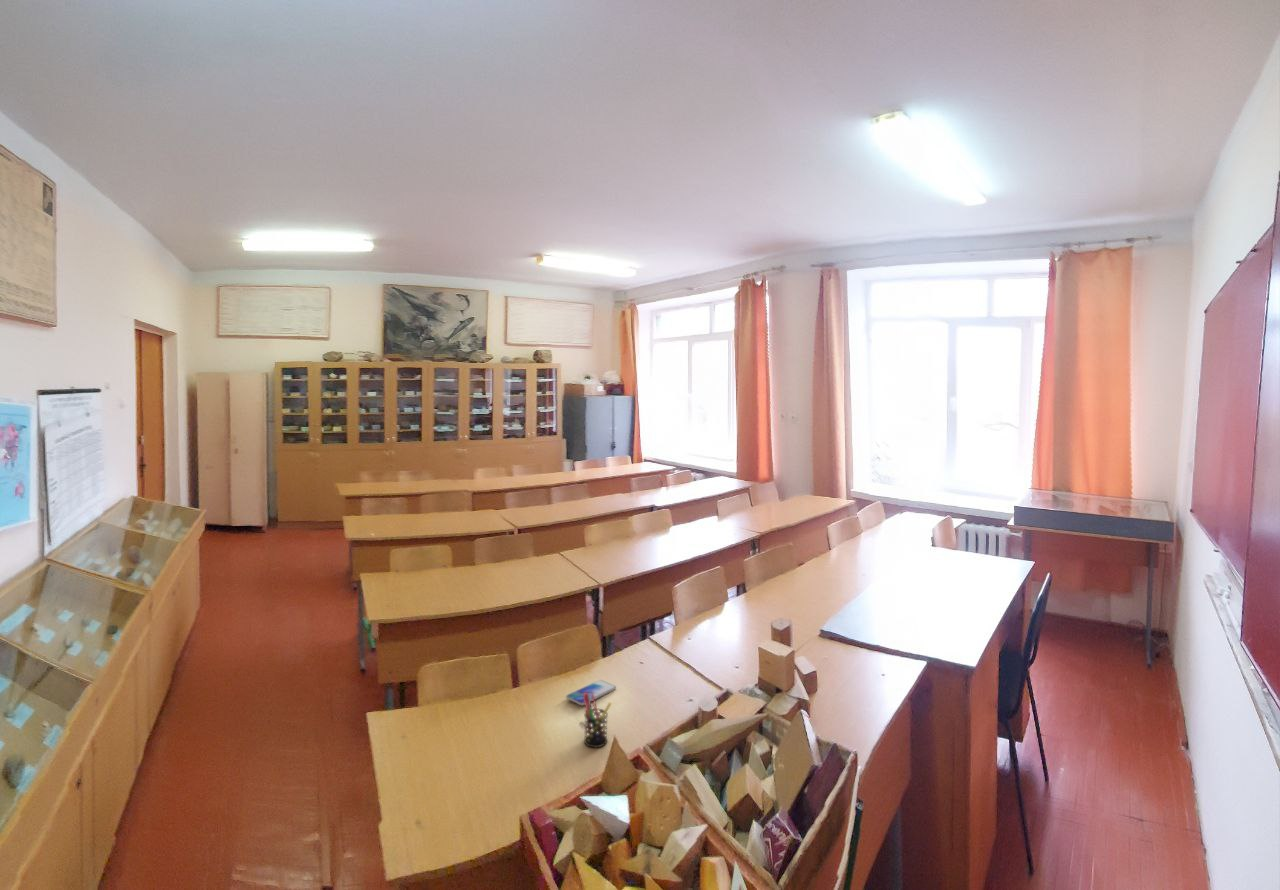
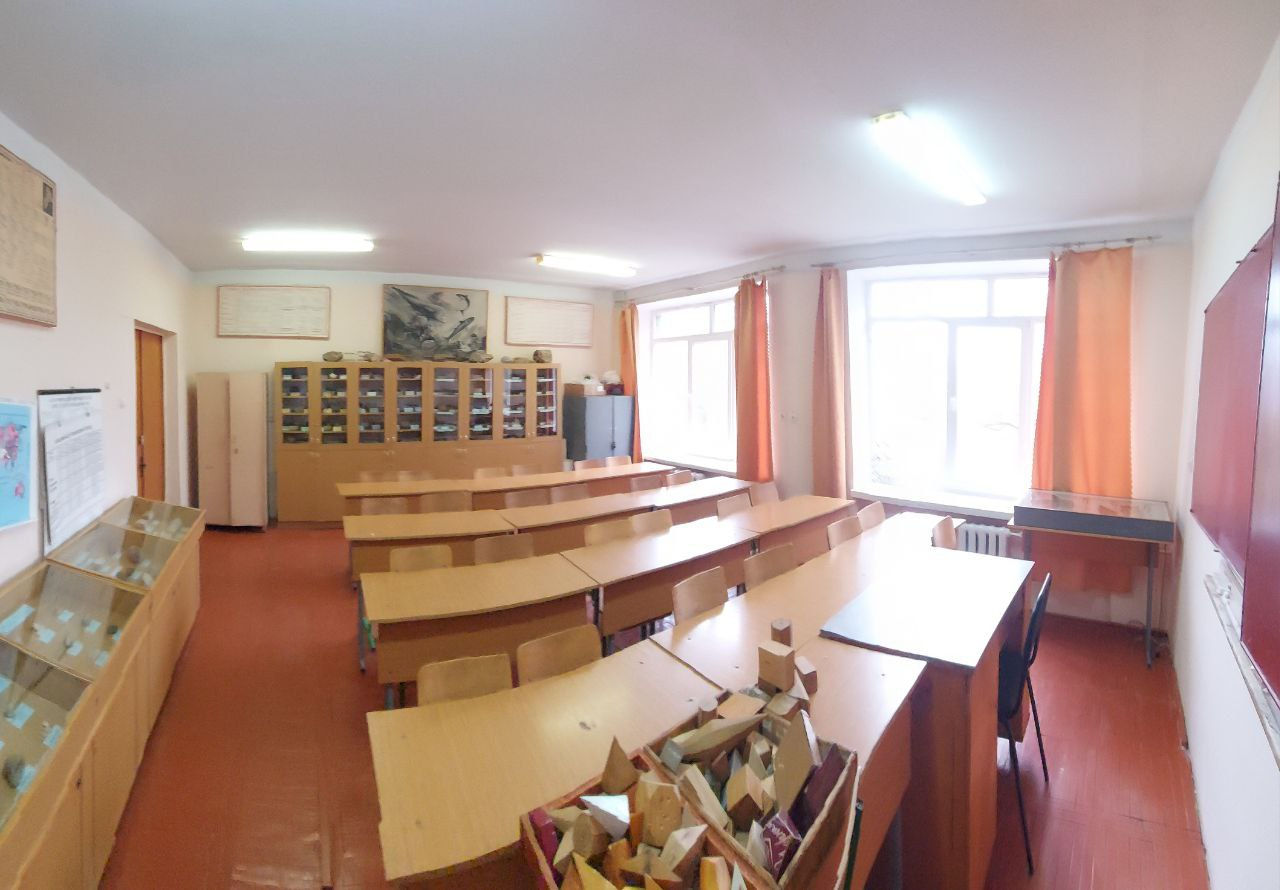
- pen holder (593, 719)
- smartphone (591, 692)
